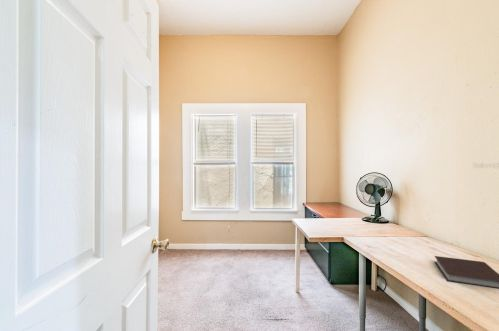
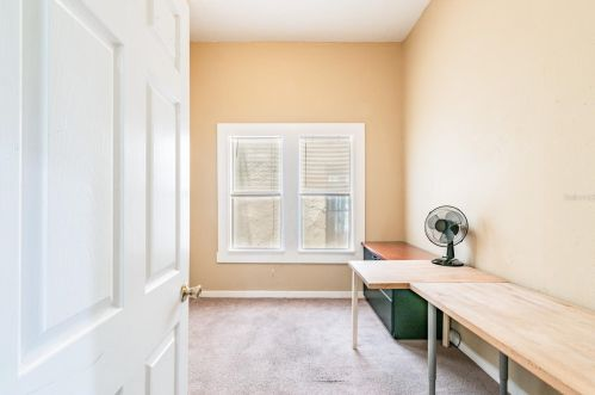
- notebook (467, 271)
